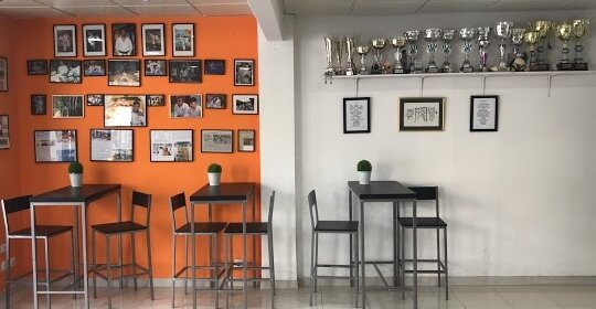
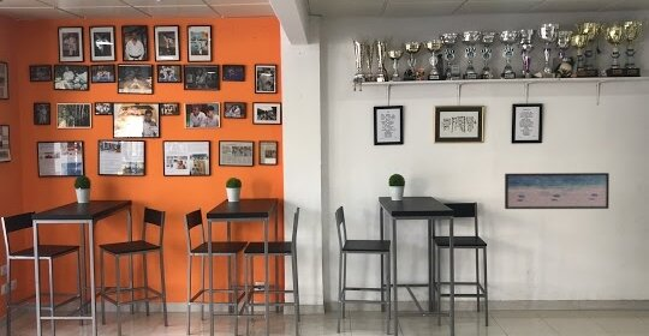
+ wall art (555, 191)
